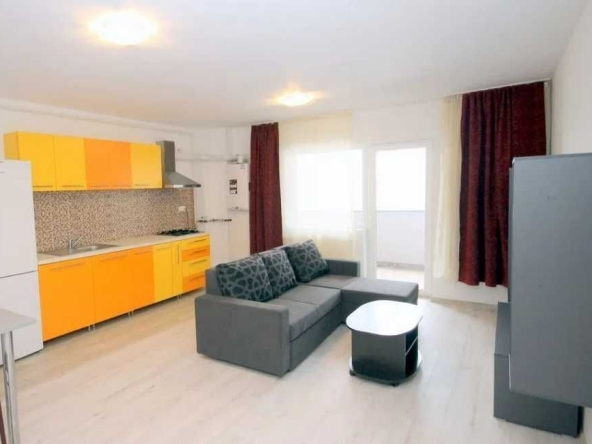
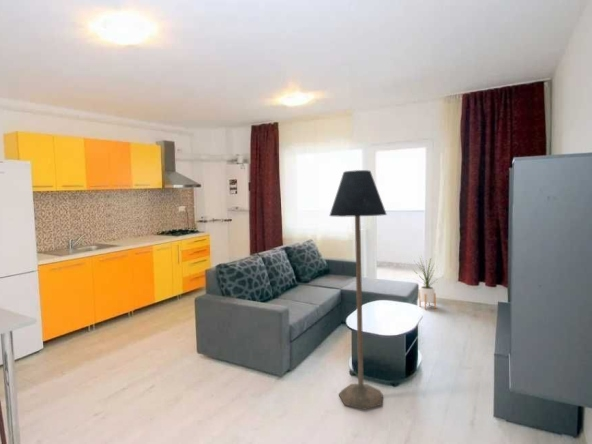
+ house plant (427, 281)
+ floor lamp (359, 285)
